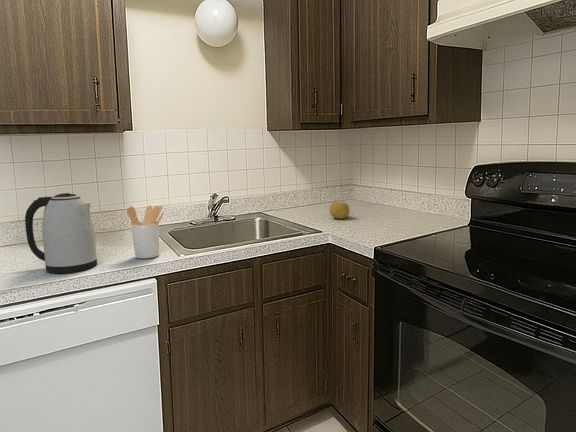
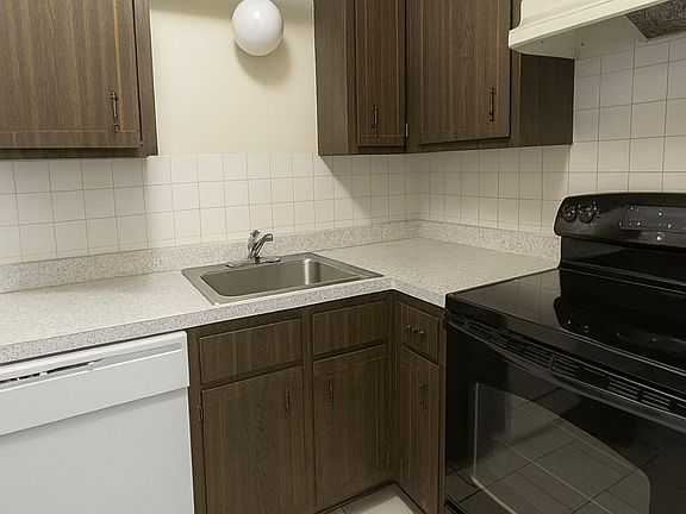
- utensil holder (148, 230)
- fruit (339, 209)
- kettle (59, 230)
